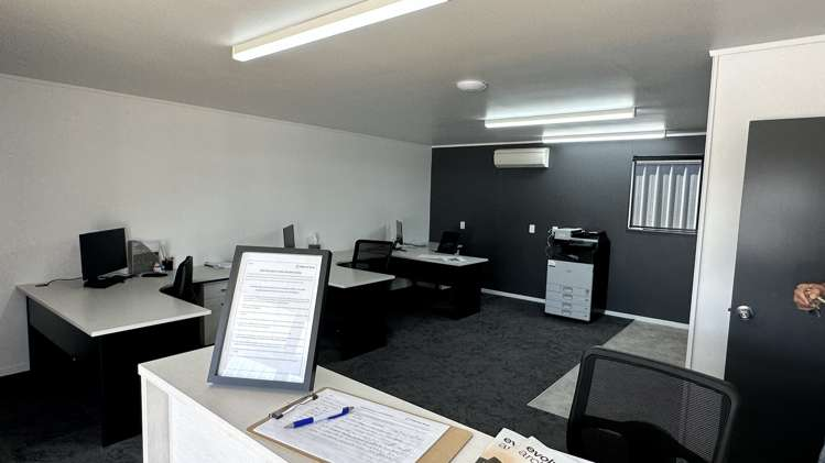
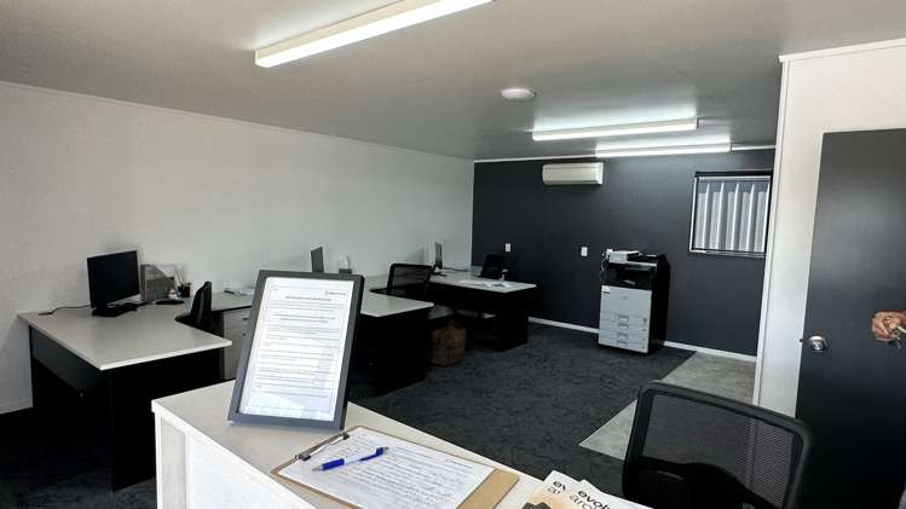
+ backpack (449, 341)
